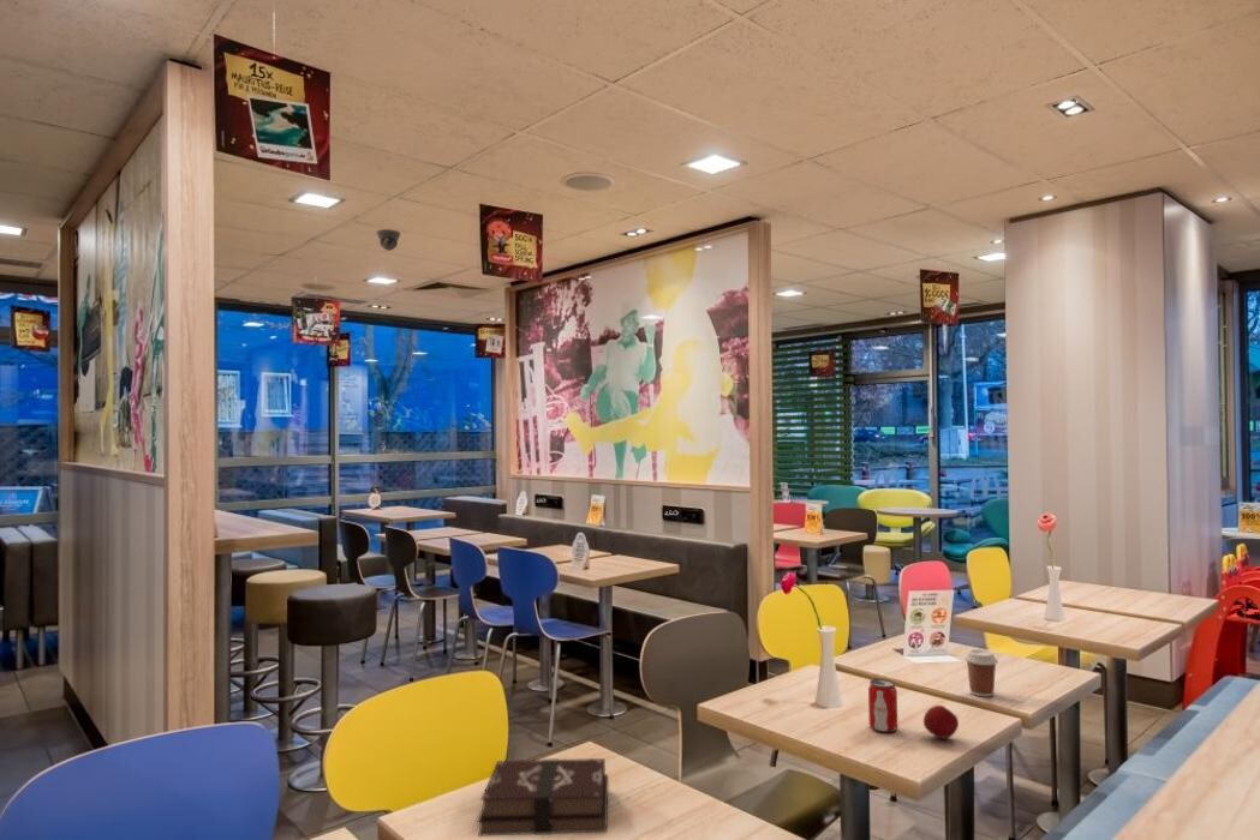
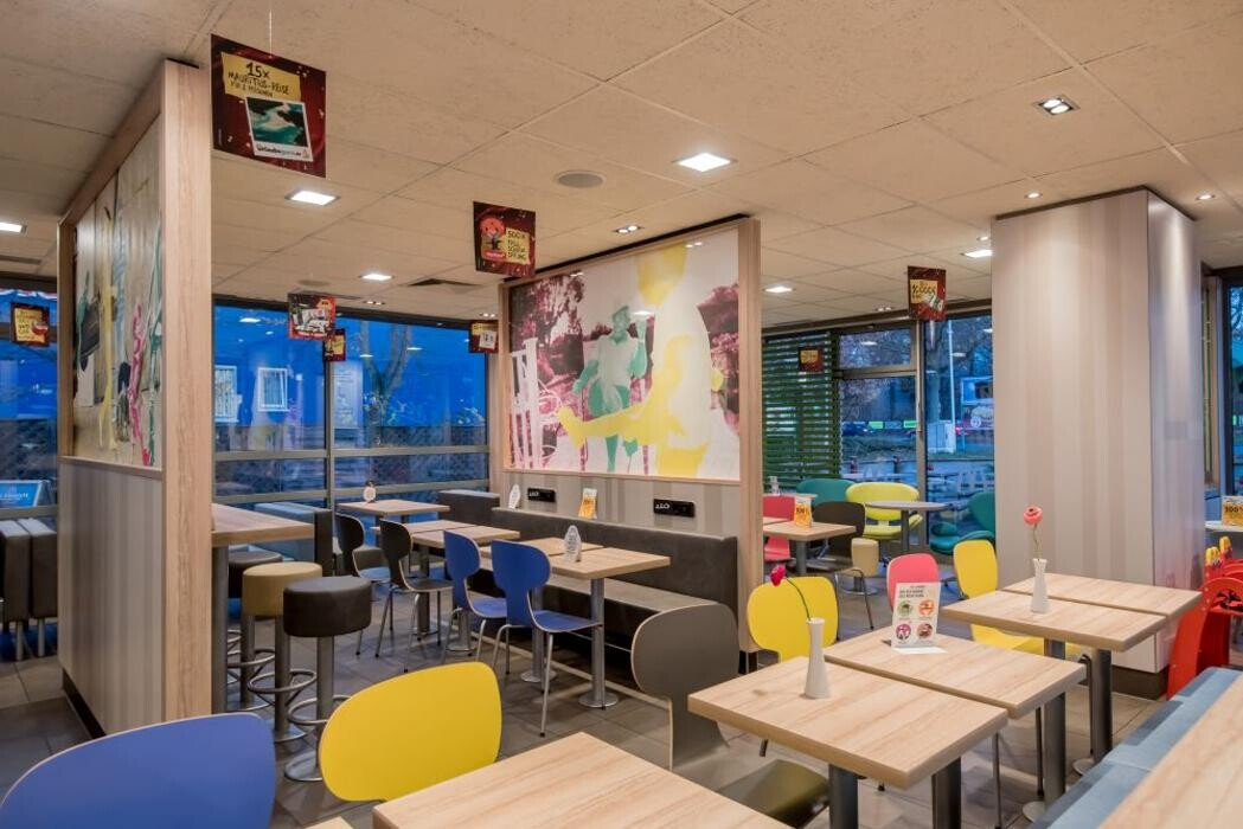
- beverage can (883, 704)
- coffee cup (981, 672)
- hardback book (547, 793)
- security camera (388, 241)
- apple (940, 721)
